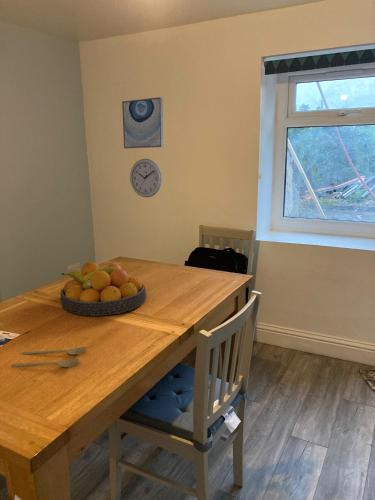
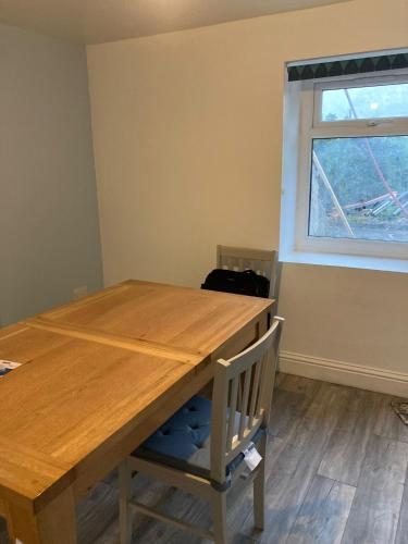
- wall clock (145, 178)
- wall art (142, 123)
- fruit bowl (103, 283)
- spoon (46, 352)
